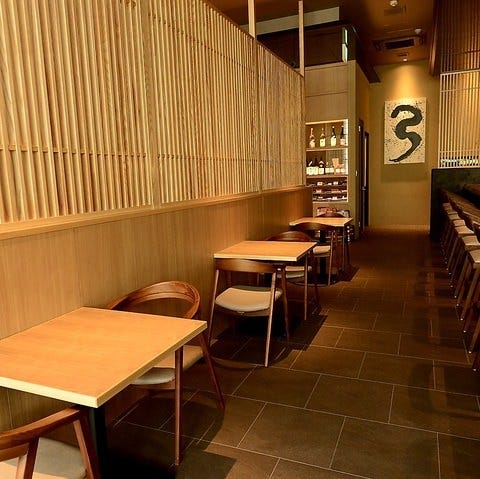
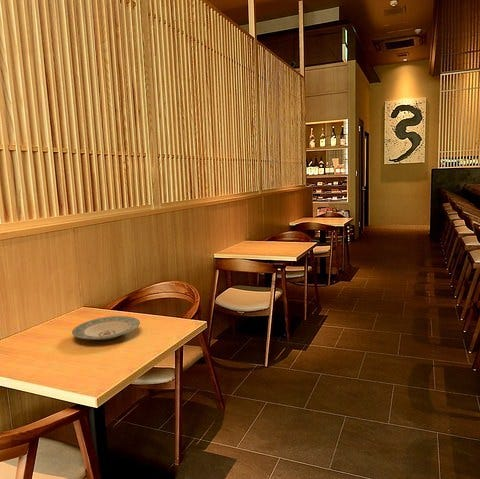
+ plate (107, 330)
